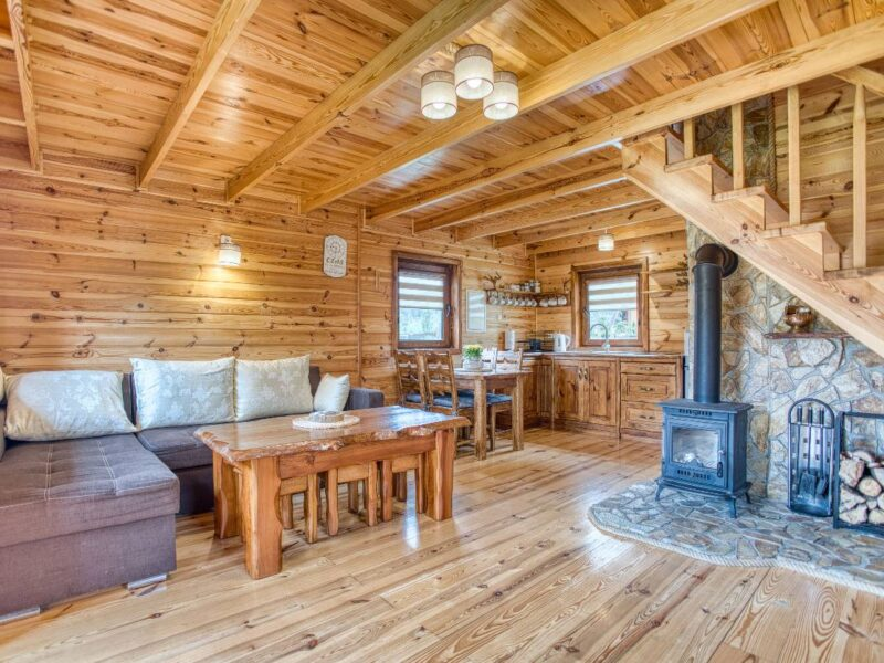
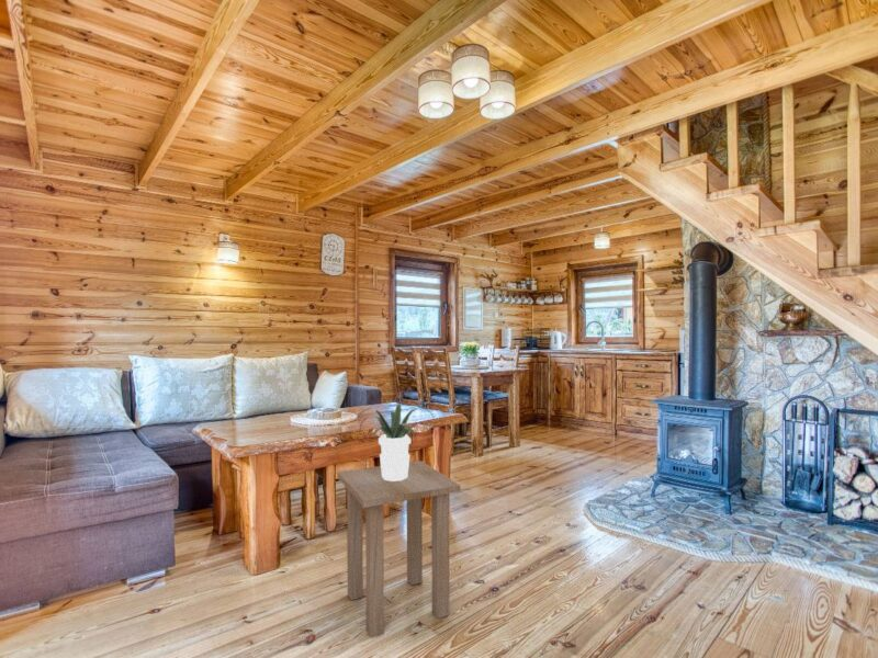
+ potted plant (392, 441)
+ side table (407, 541)
